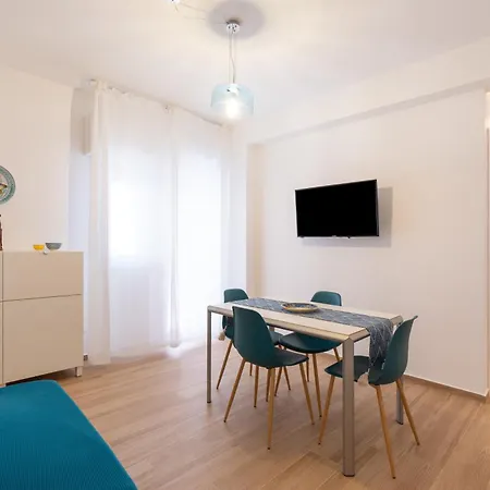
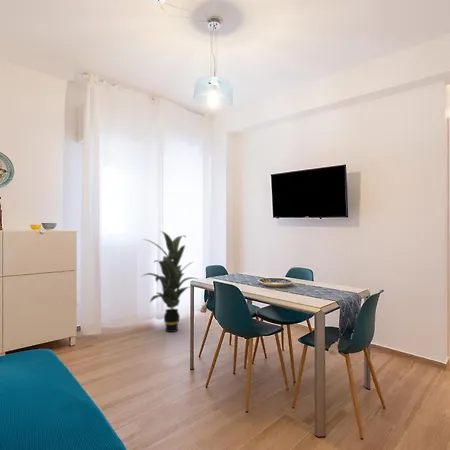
+ indoor plant (167, 280)
